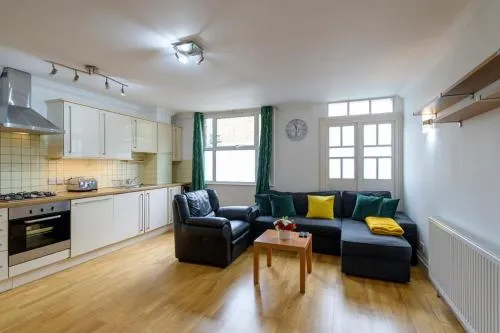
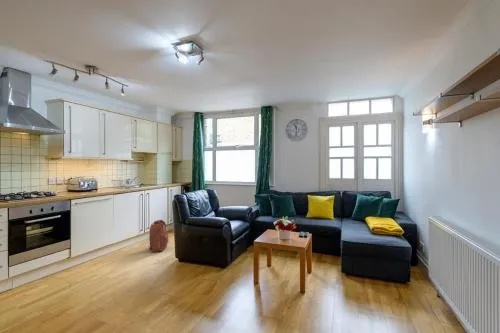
+ backpack (157, 234)
